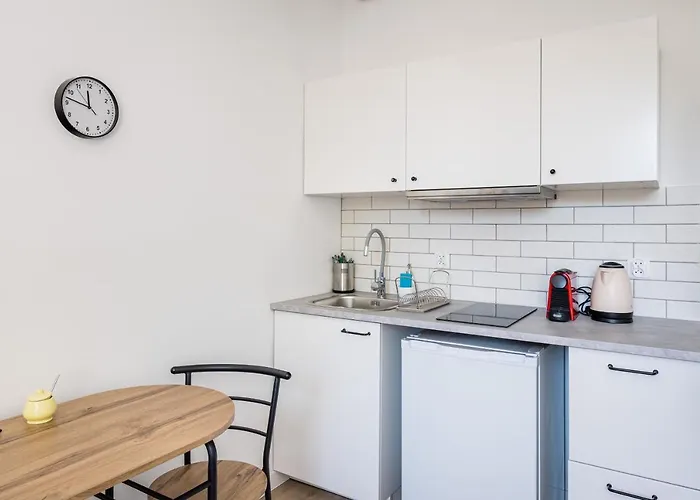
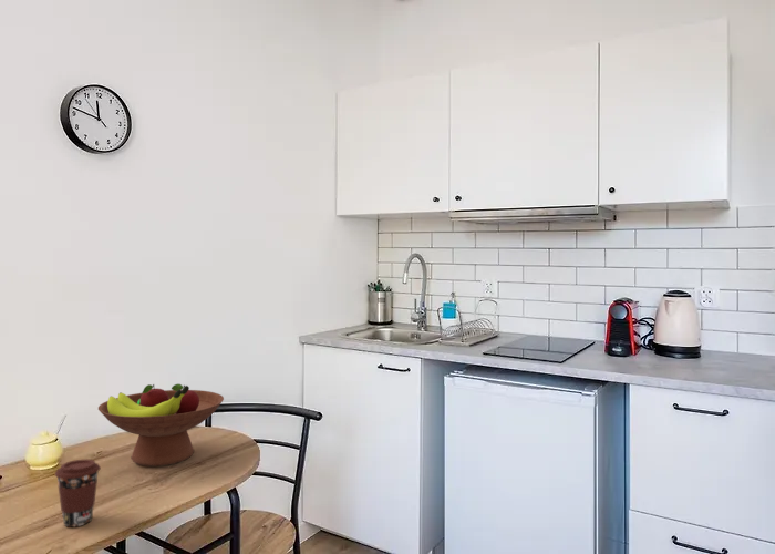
+ coffee cup (78, 492)
+ fruit bowl (163, 419)
